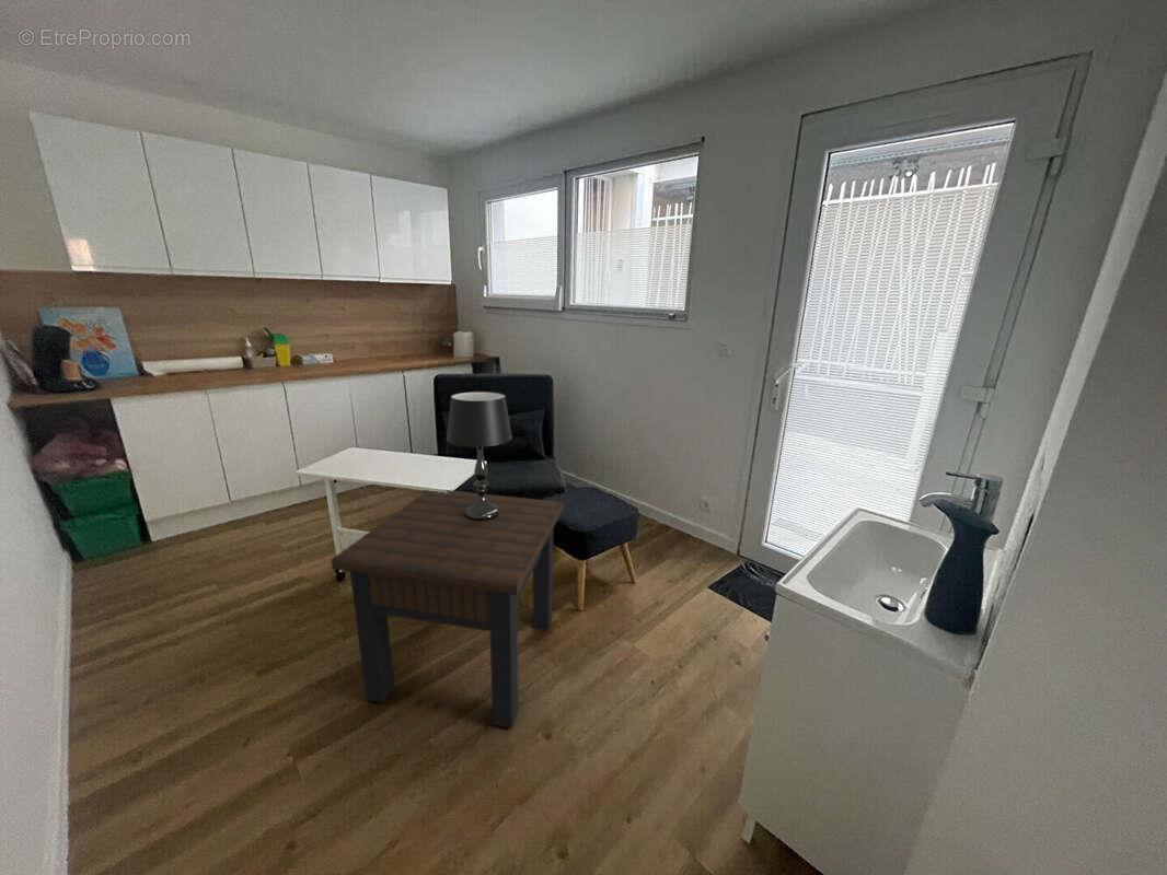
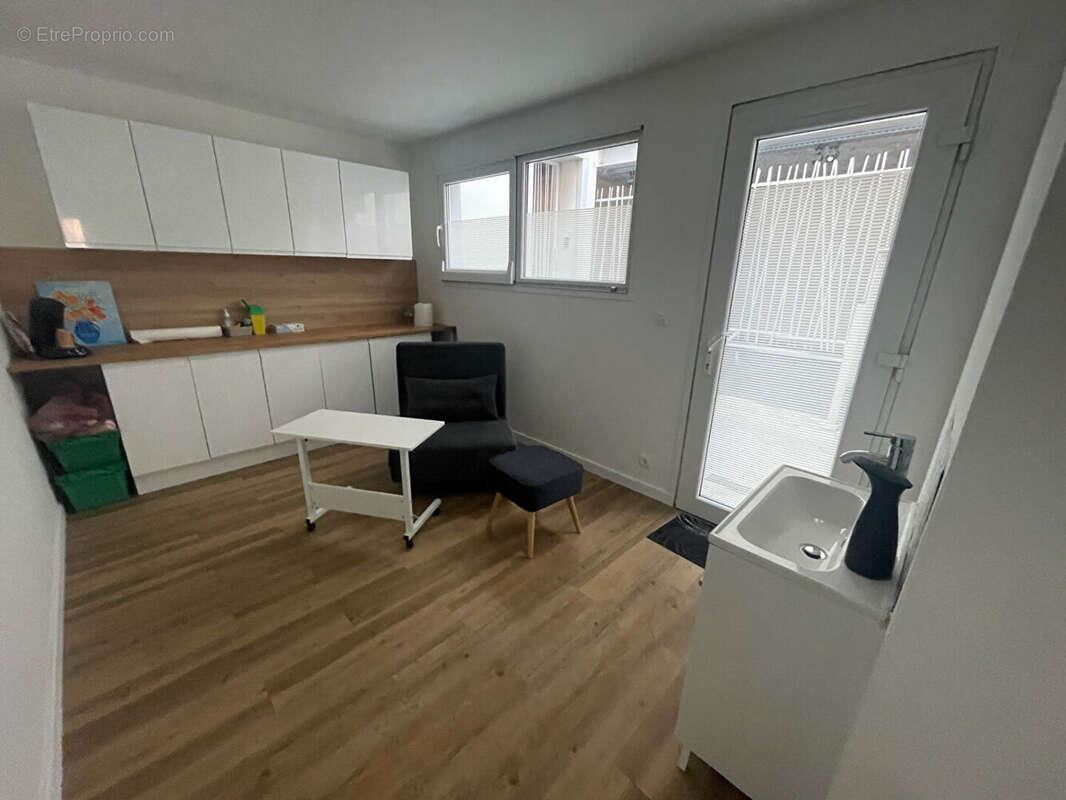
- side table (466, 594)
- table lamp (479, 456)
